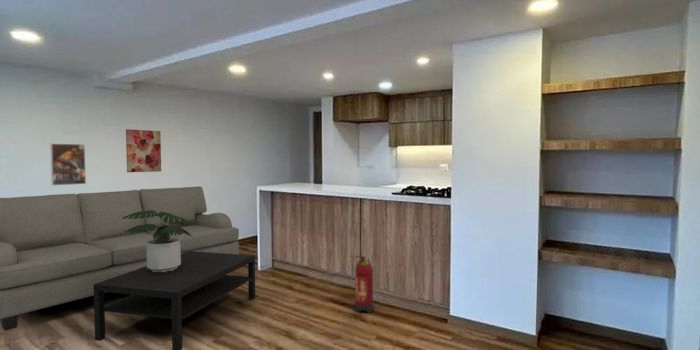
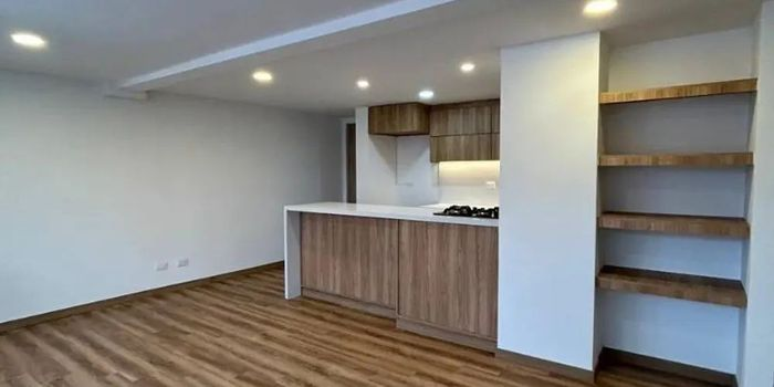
- potted plant (166, 238)
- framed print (68, 164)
- fire extinguisher (364, 281)
- coffee table (185, 292)
- sofa (122, 238)
- wall art (144, 151)
